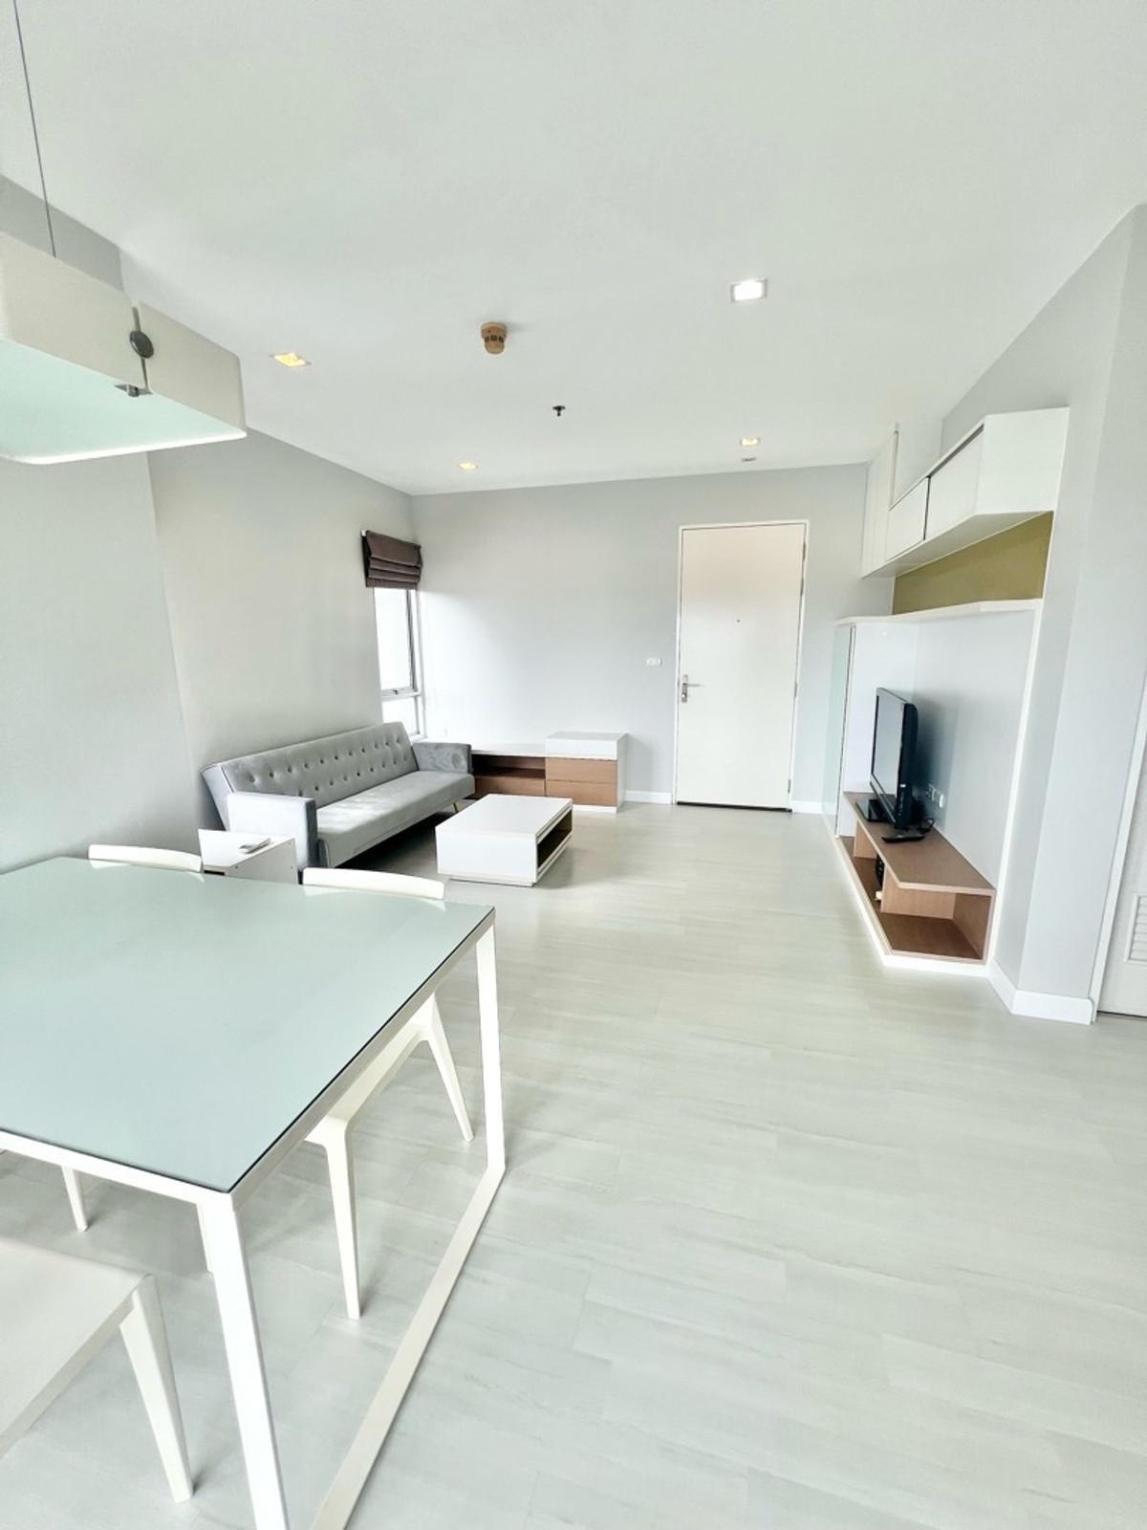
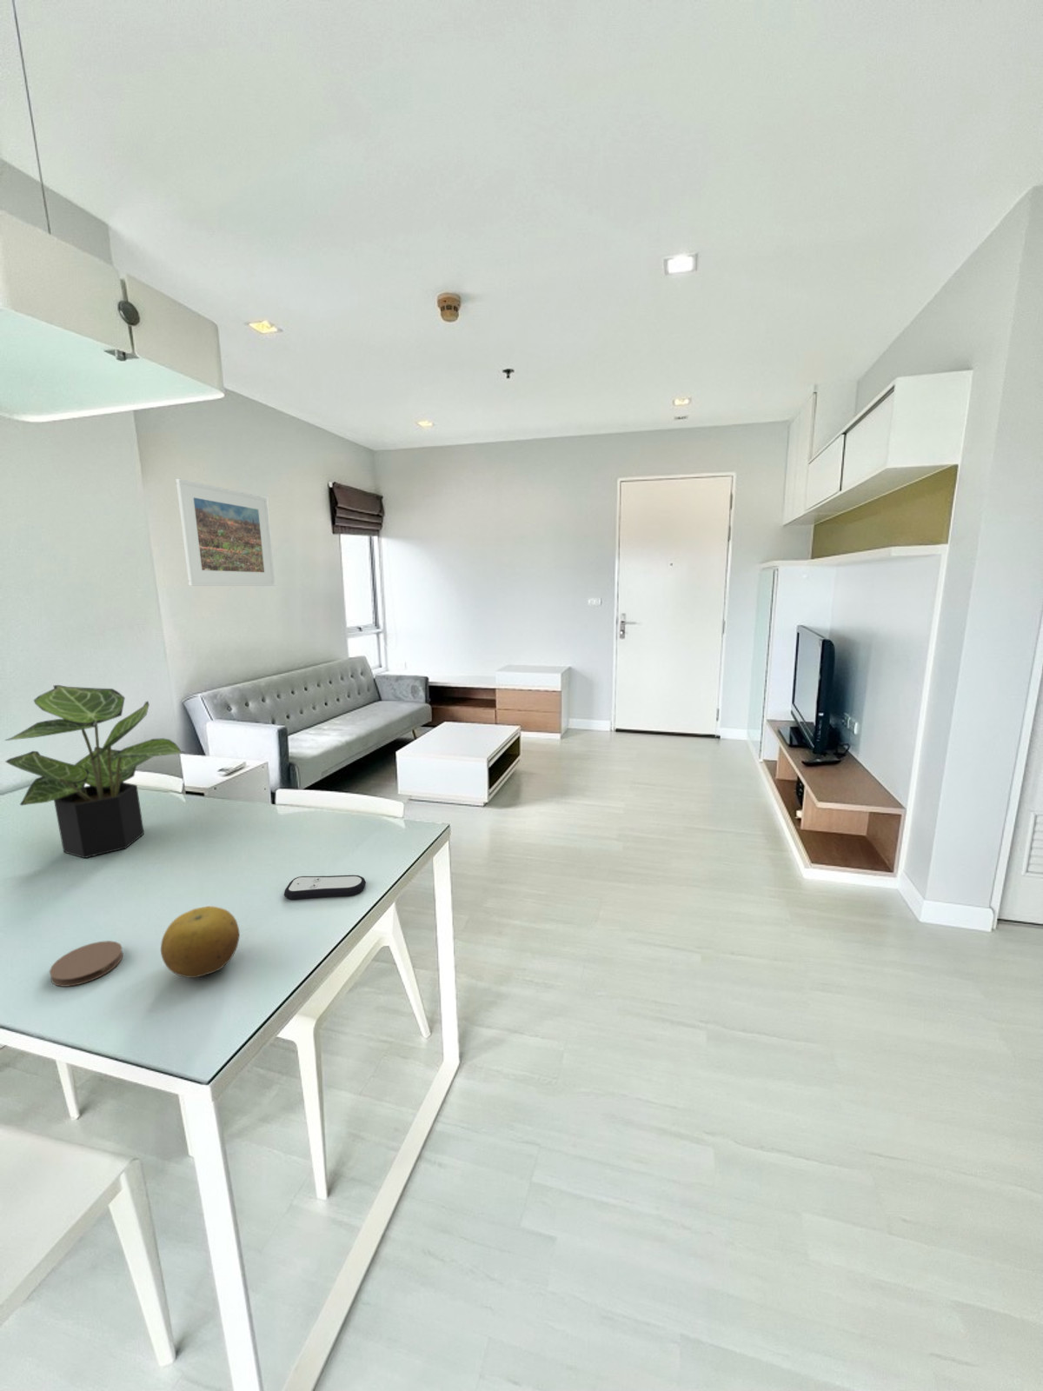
+ coaster (87, 963)
+ remote control (326, 886)
+ fruit (202, 941)
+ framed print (230, 538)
+ potted plant (103, 766)
